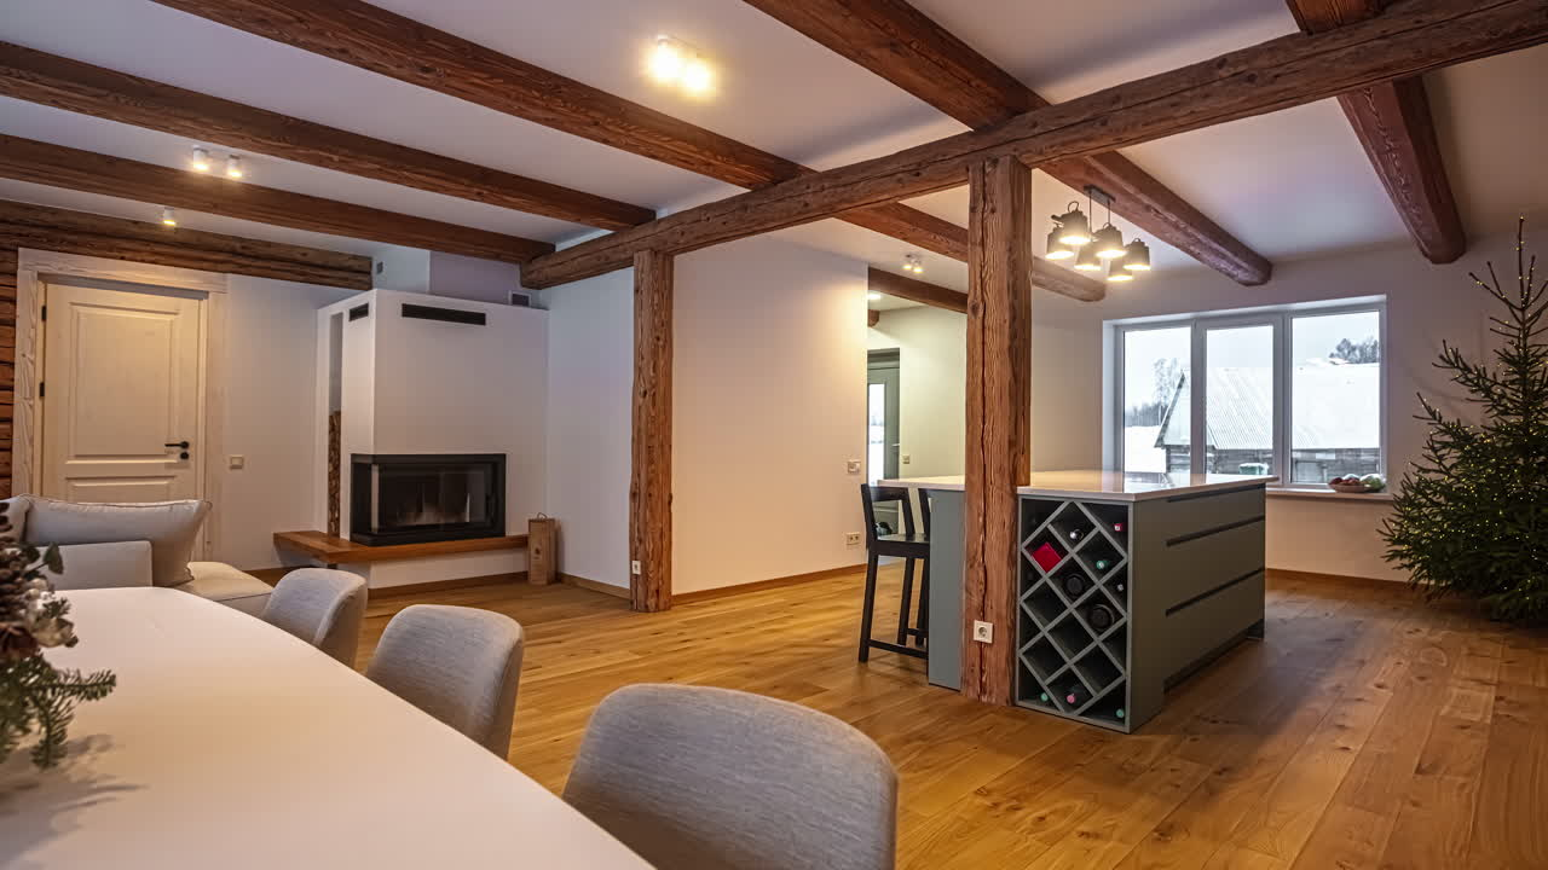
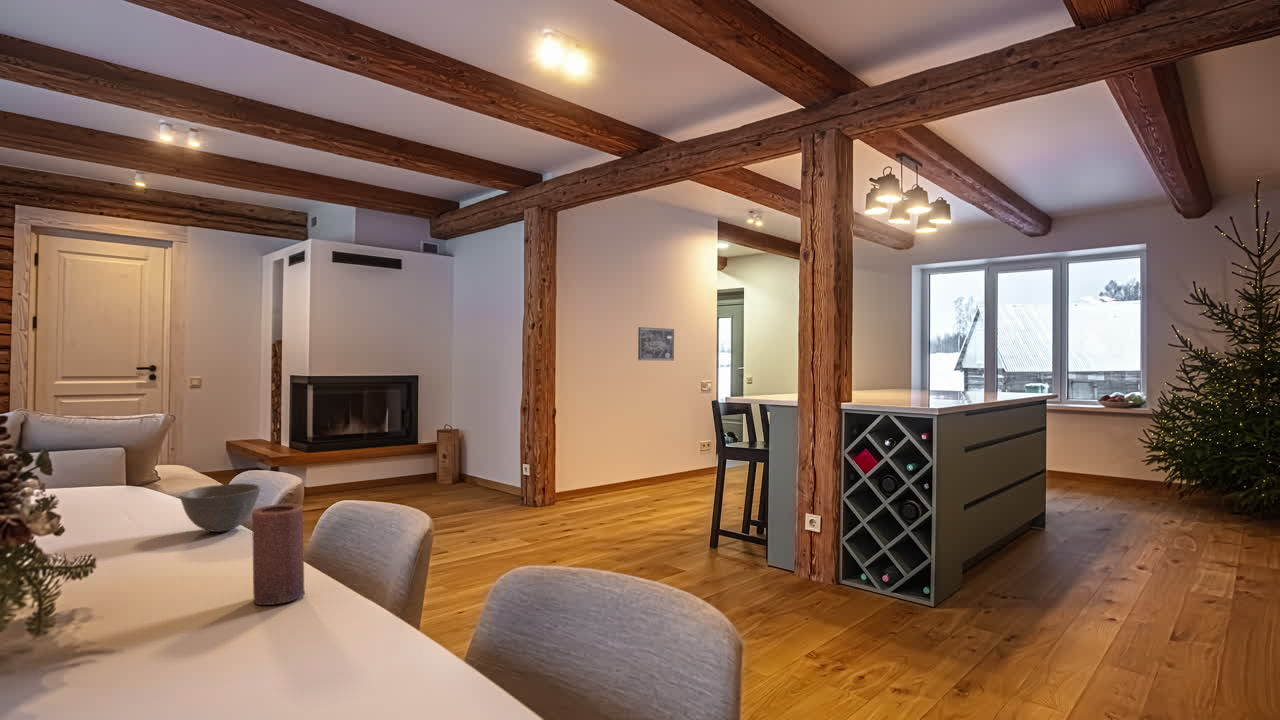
+ candle (278, 552)
+ bowl (220, 509)
+ wall art (656, 344)
